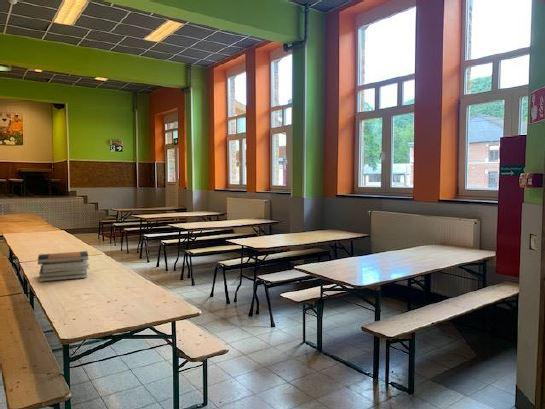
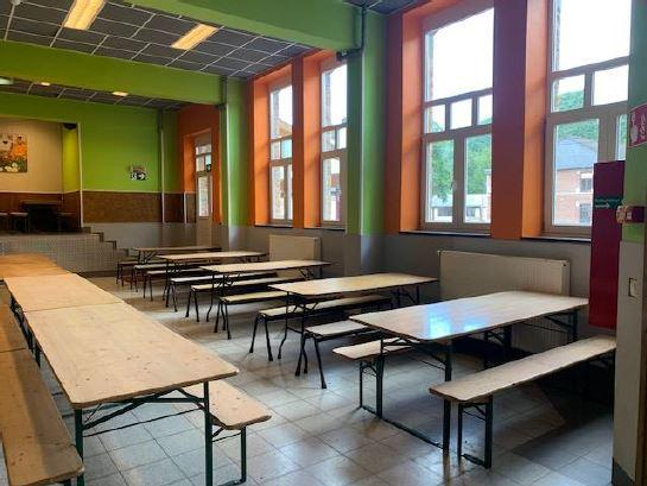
- book stack (64, 266)
